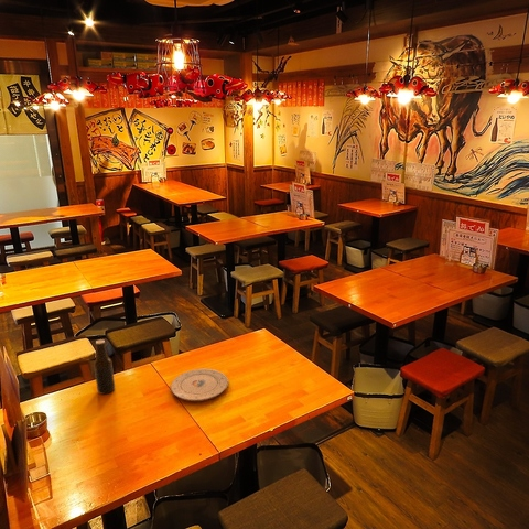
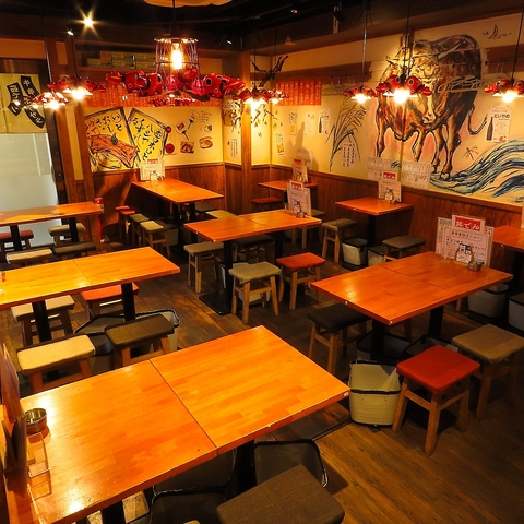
- plate (199, 385)
- beer bottle (102, 366)
